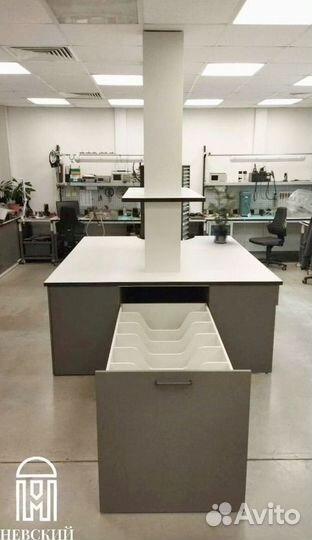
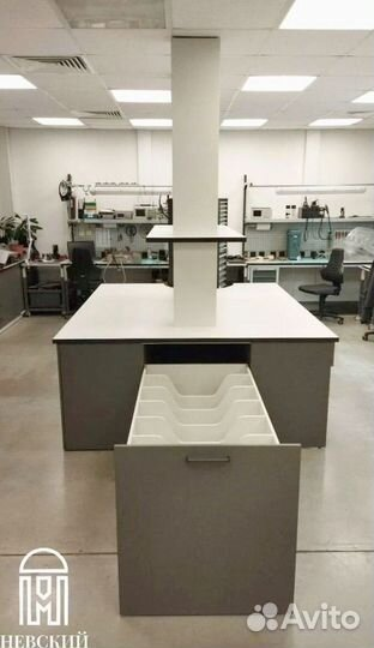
- potted plant (223, 214)
